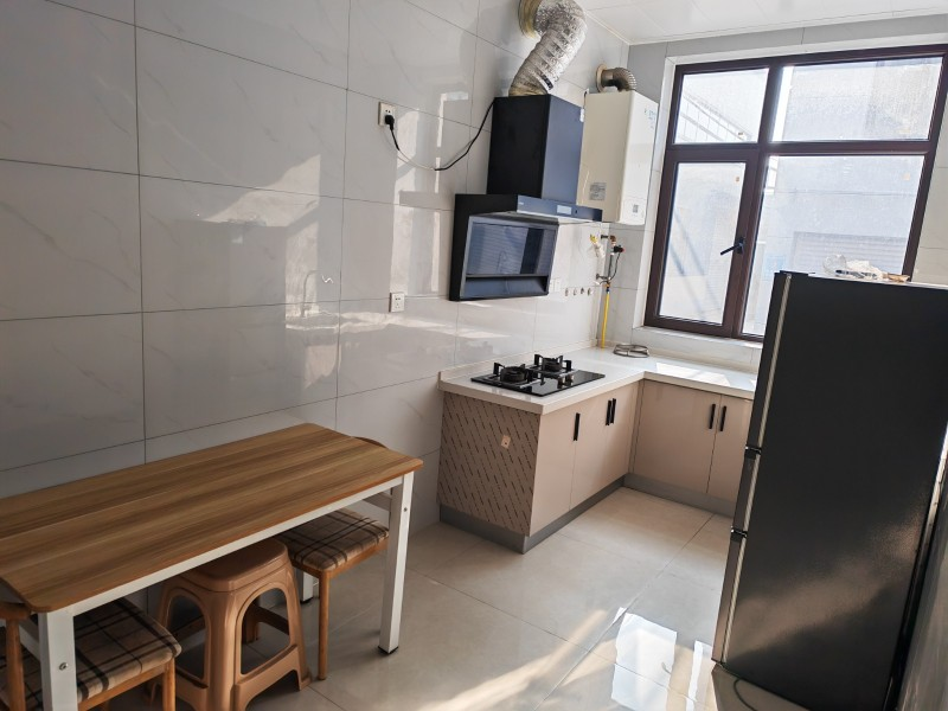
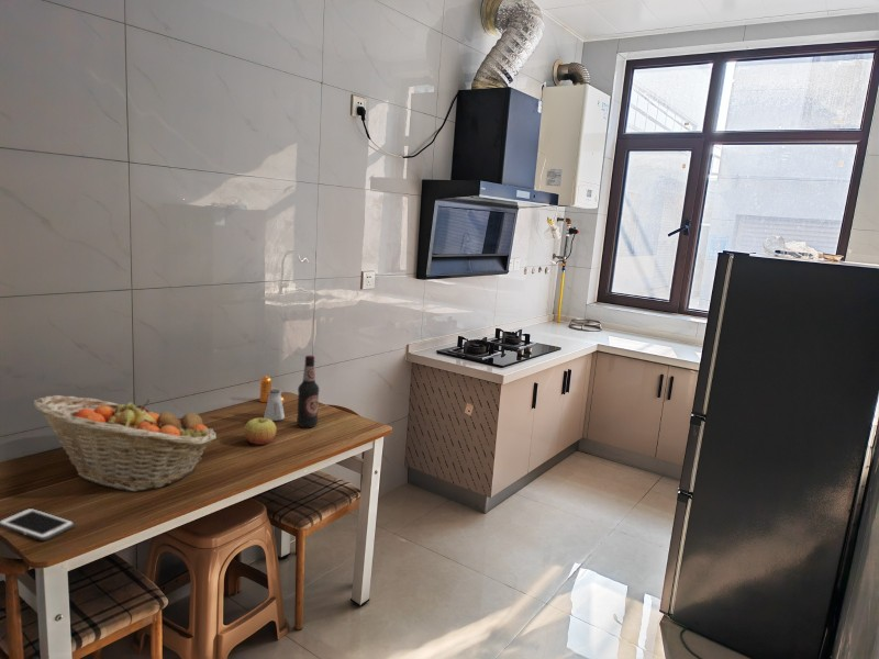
+ fruit basket (129, 432)
+ pepper shaker (270, 389)
+ bottle (308, 391)
+ apple (259, 429)
+ cell phone (36, 524)
+ saltshaker (274, 403)
